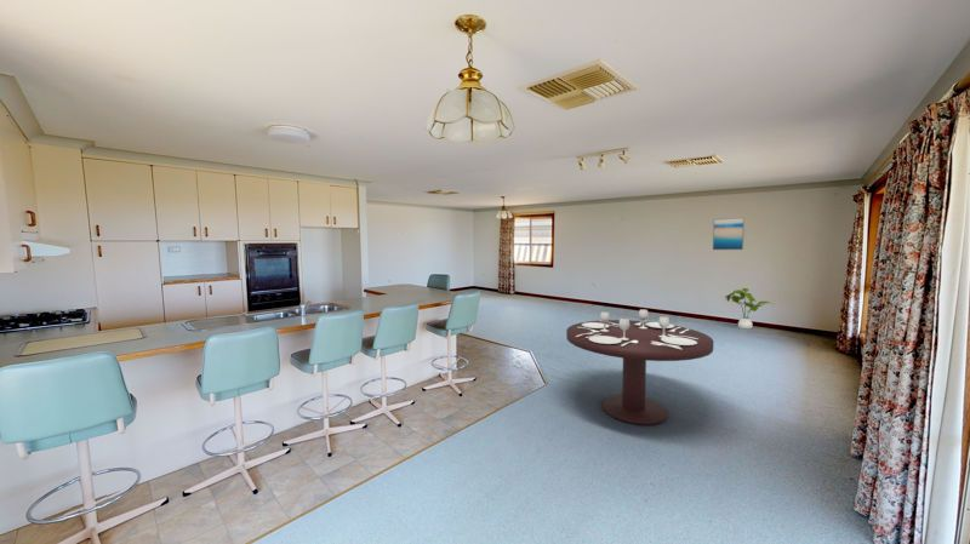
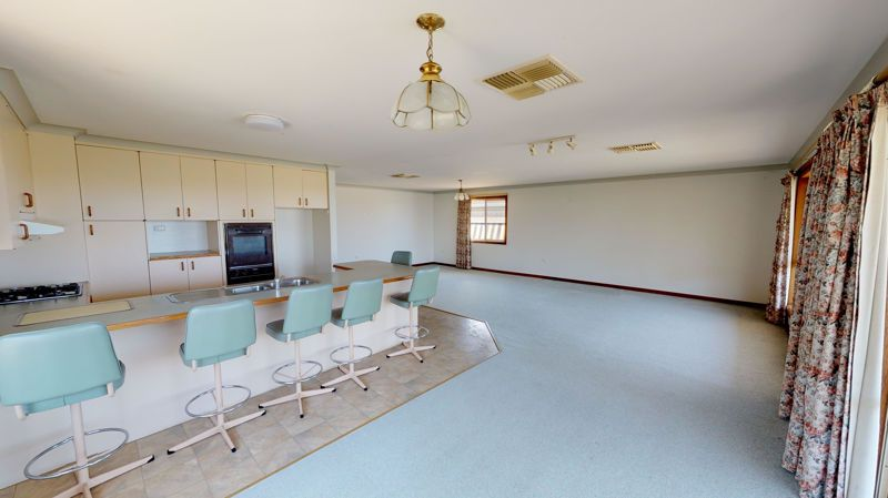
- wall art (728, 234)
- house plant (744, 308)
- dining table (634, 361)
